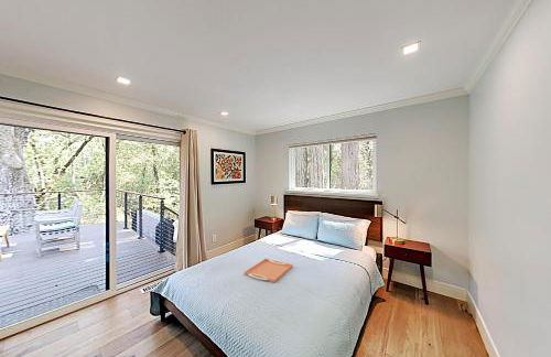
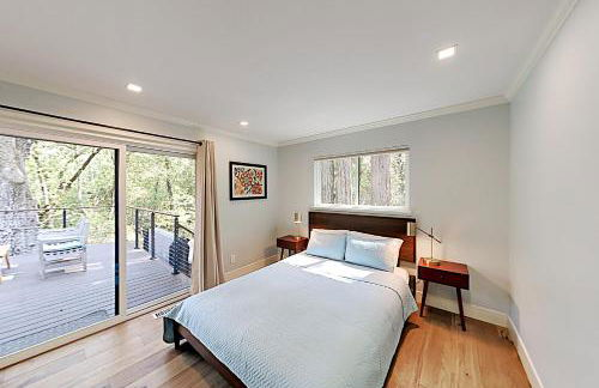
- serving tray (269, 269)
